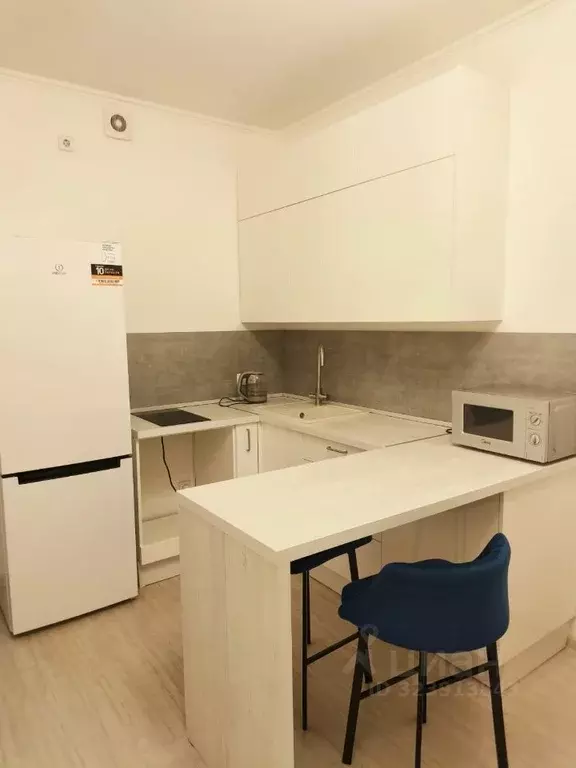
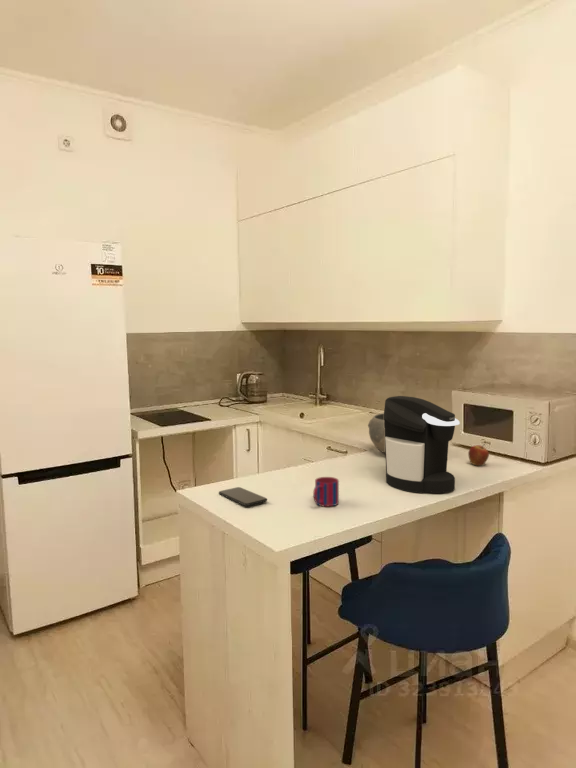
+ bowl (384, 434)
+ coffee maker (421, 441)
+ fruit (478, 454)
+ smartphone (242, 496)
+ mug (323, 492)
